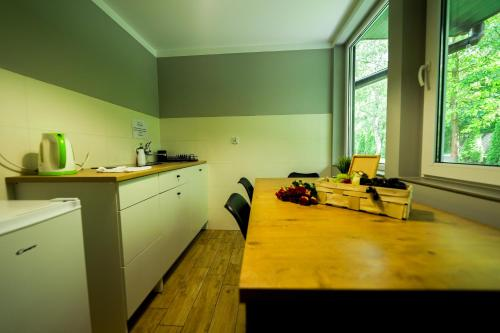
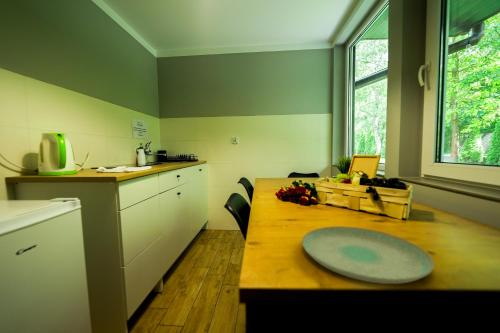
+ plate (359, 250)
